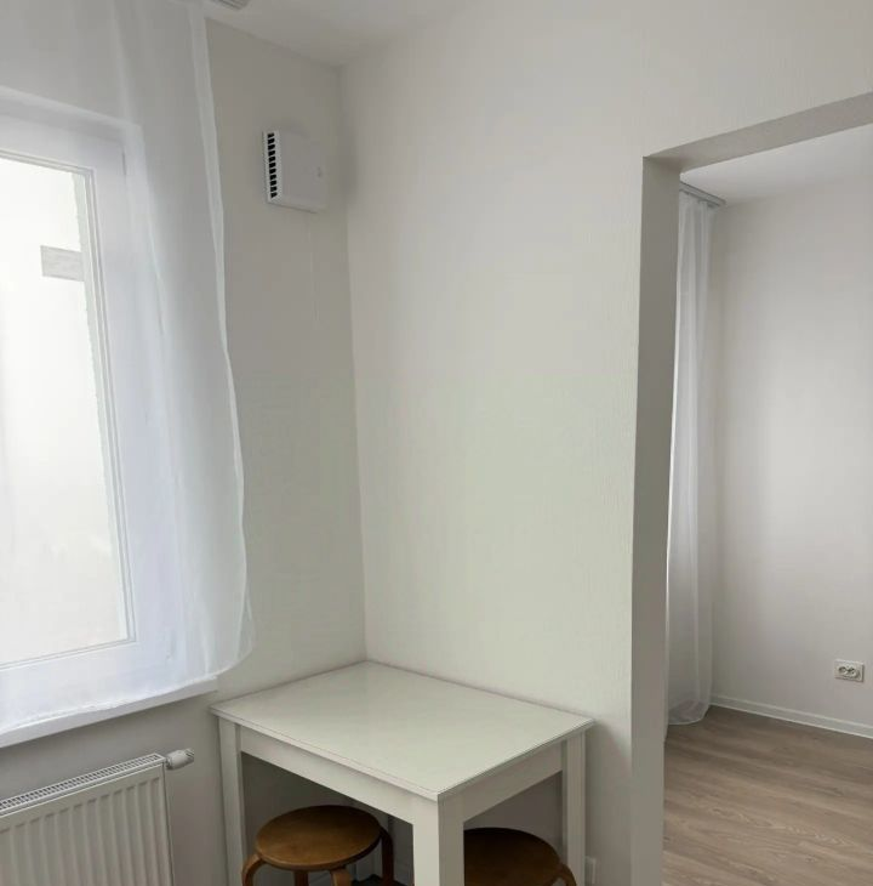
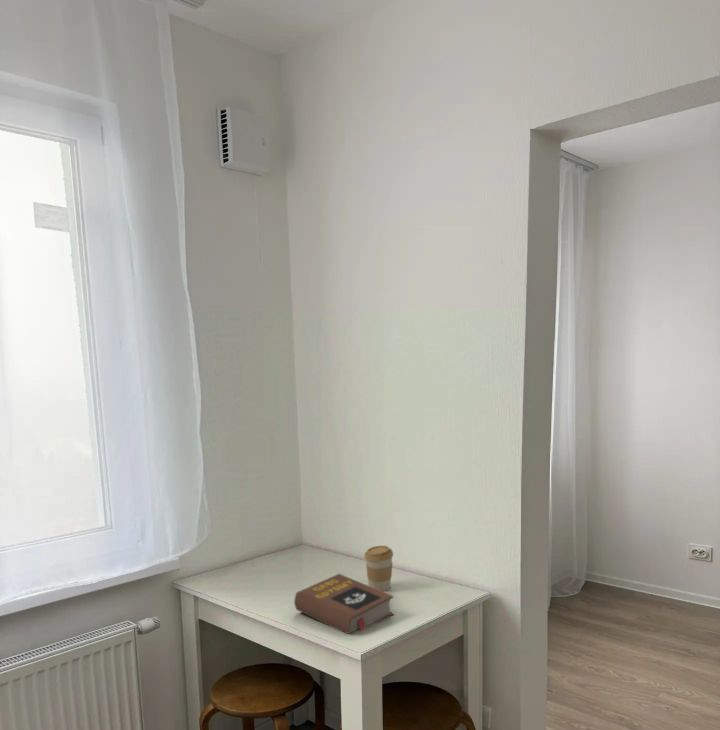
+ book (346, 605)
+ coffee cup (379, 567)
